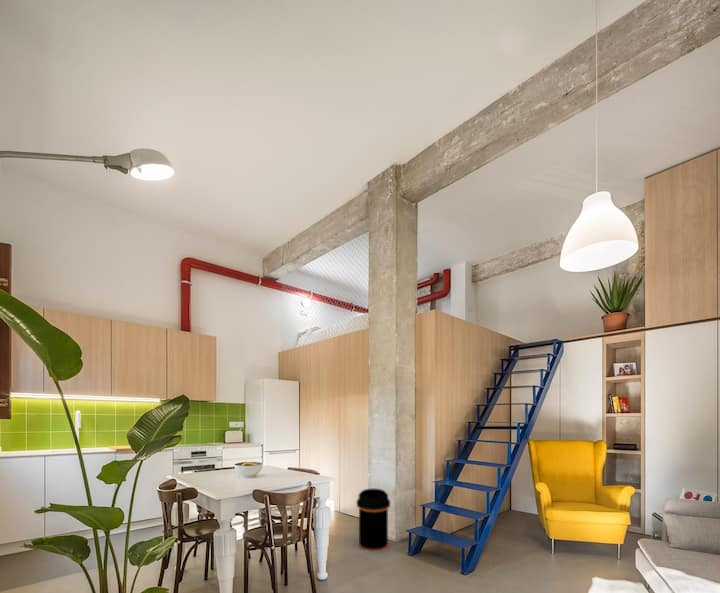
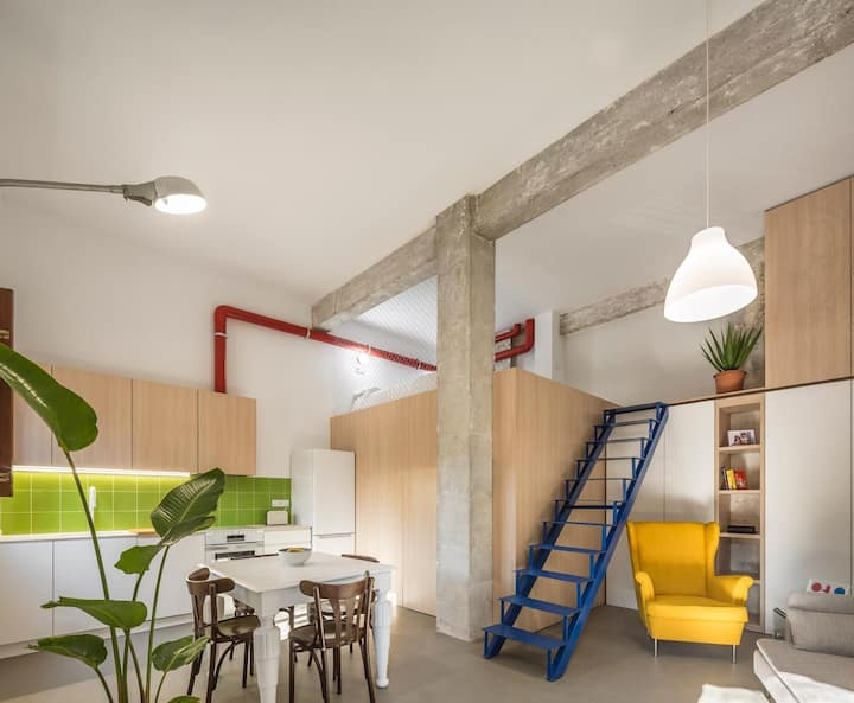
- trash can (373, 519)
